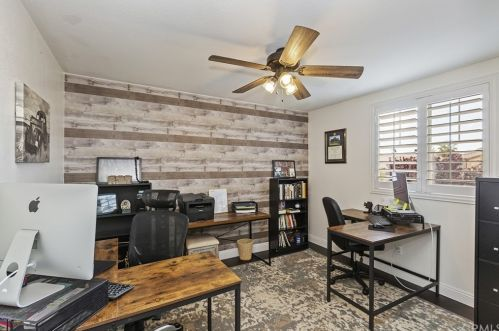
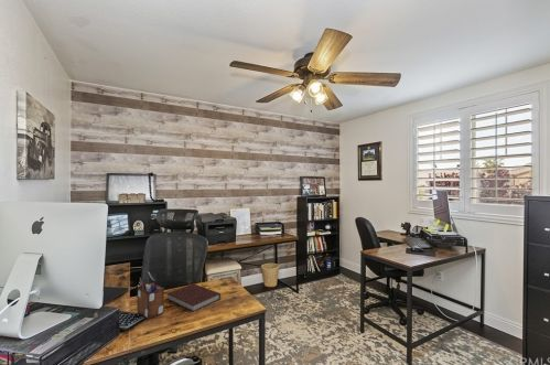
+ notebook (193, 296)
+ desk organizer (150, 294)
